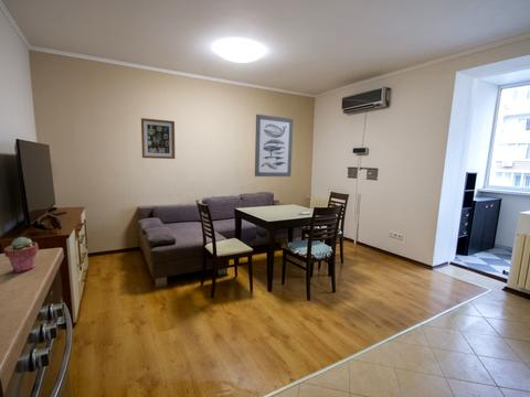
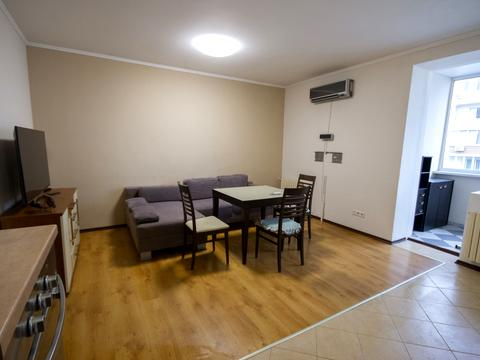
- wall art (158, 139)
- wall art (274, 147)
- potted succulent (22, 253)
